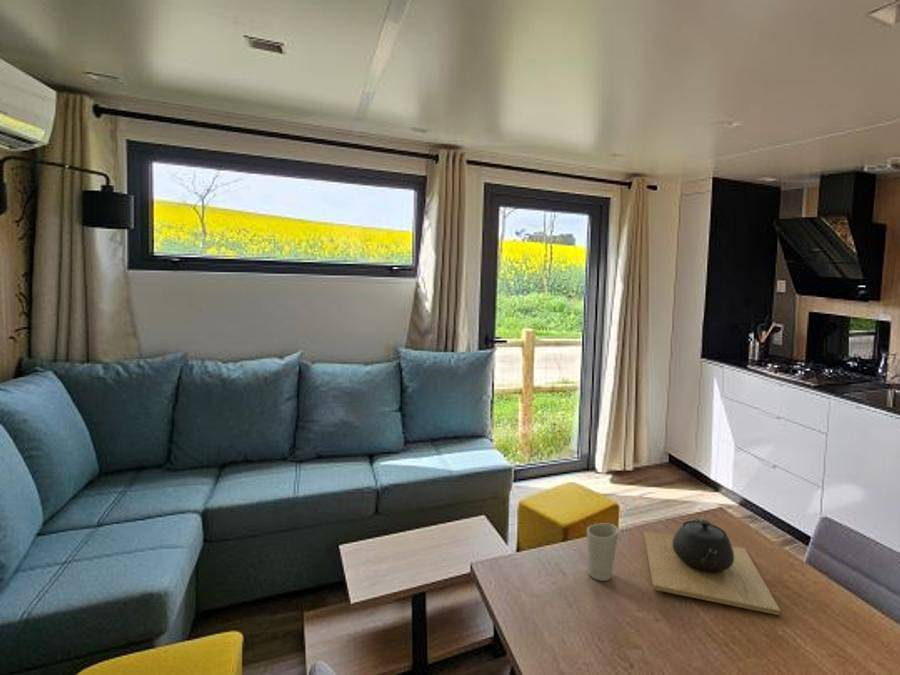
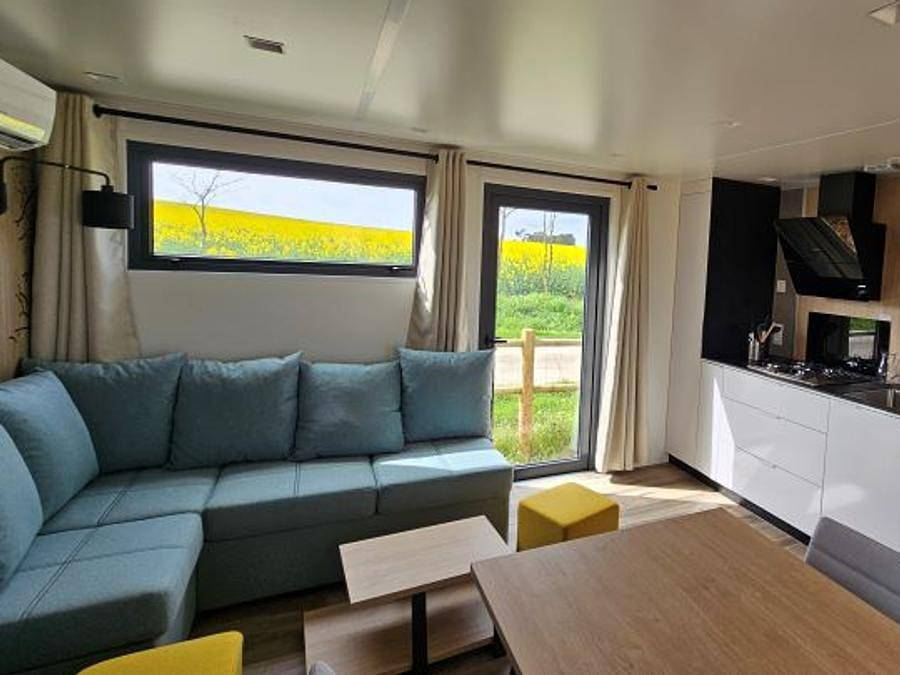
- teapot (704, 546)
- cup (601, 550)
